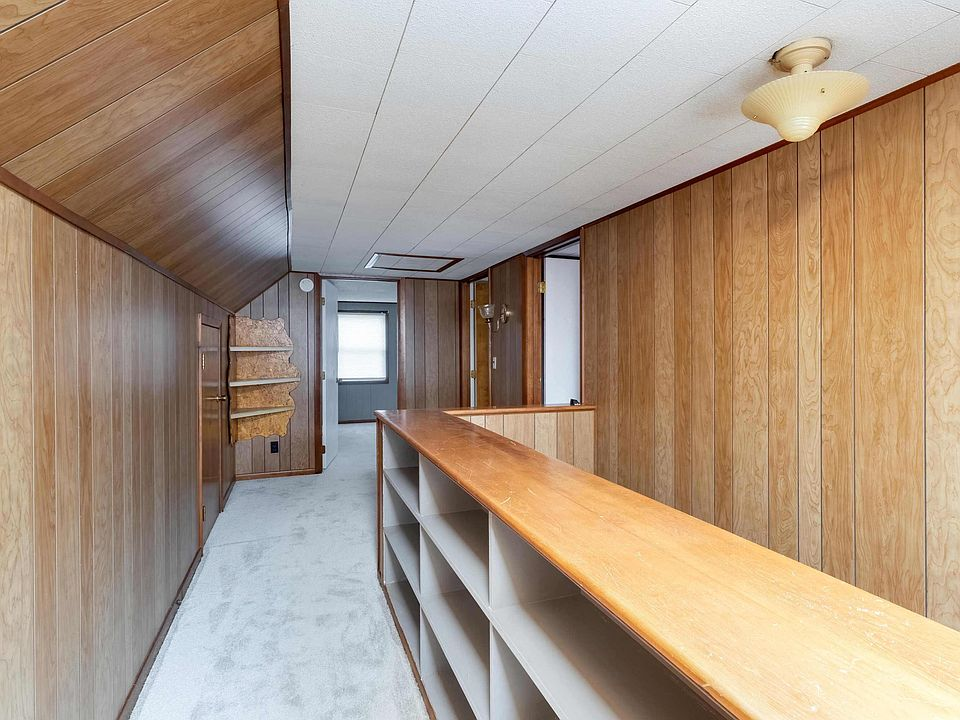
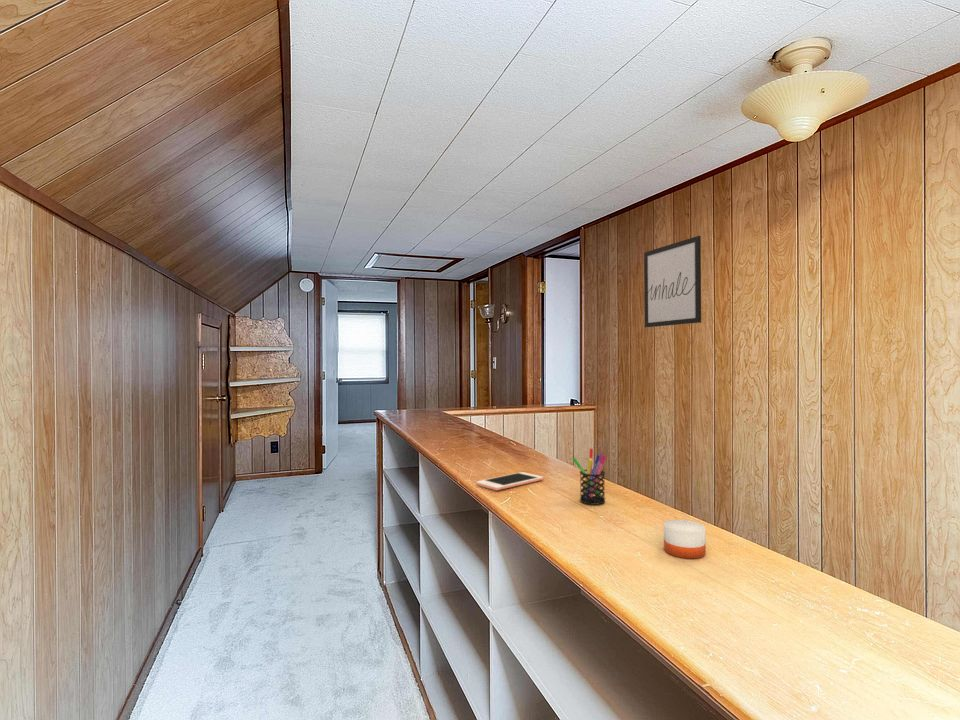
+ candle (684, 524)
+ wall art (670, 285)
+ pen holder (589, 475)
+ cell phone (510, 480)
